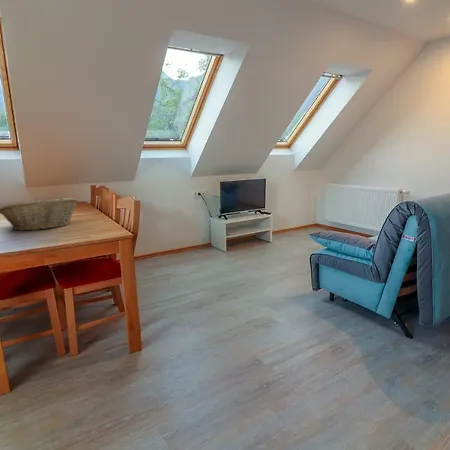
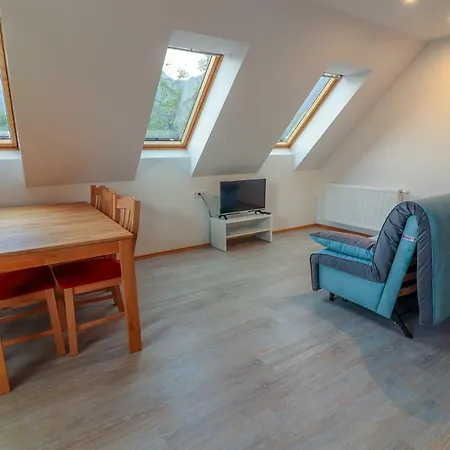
- fruit basket (40, 211)
